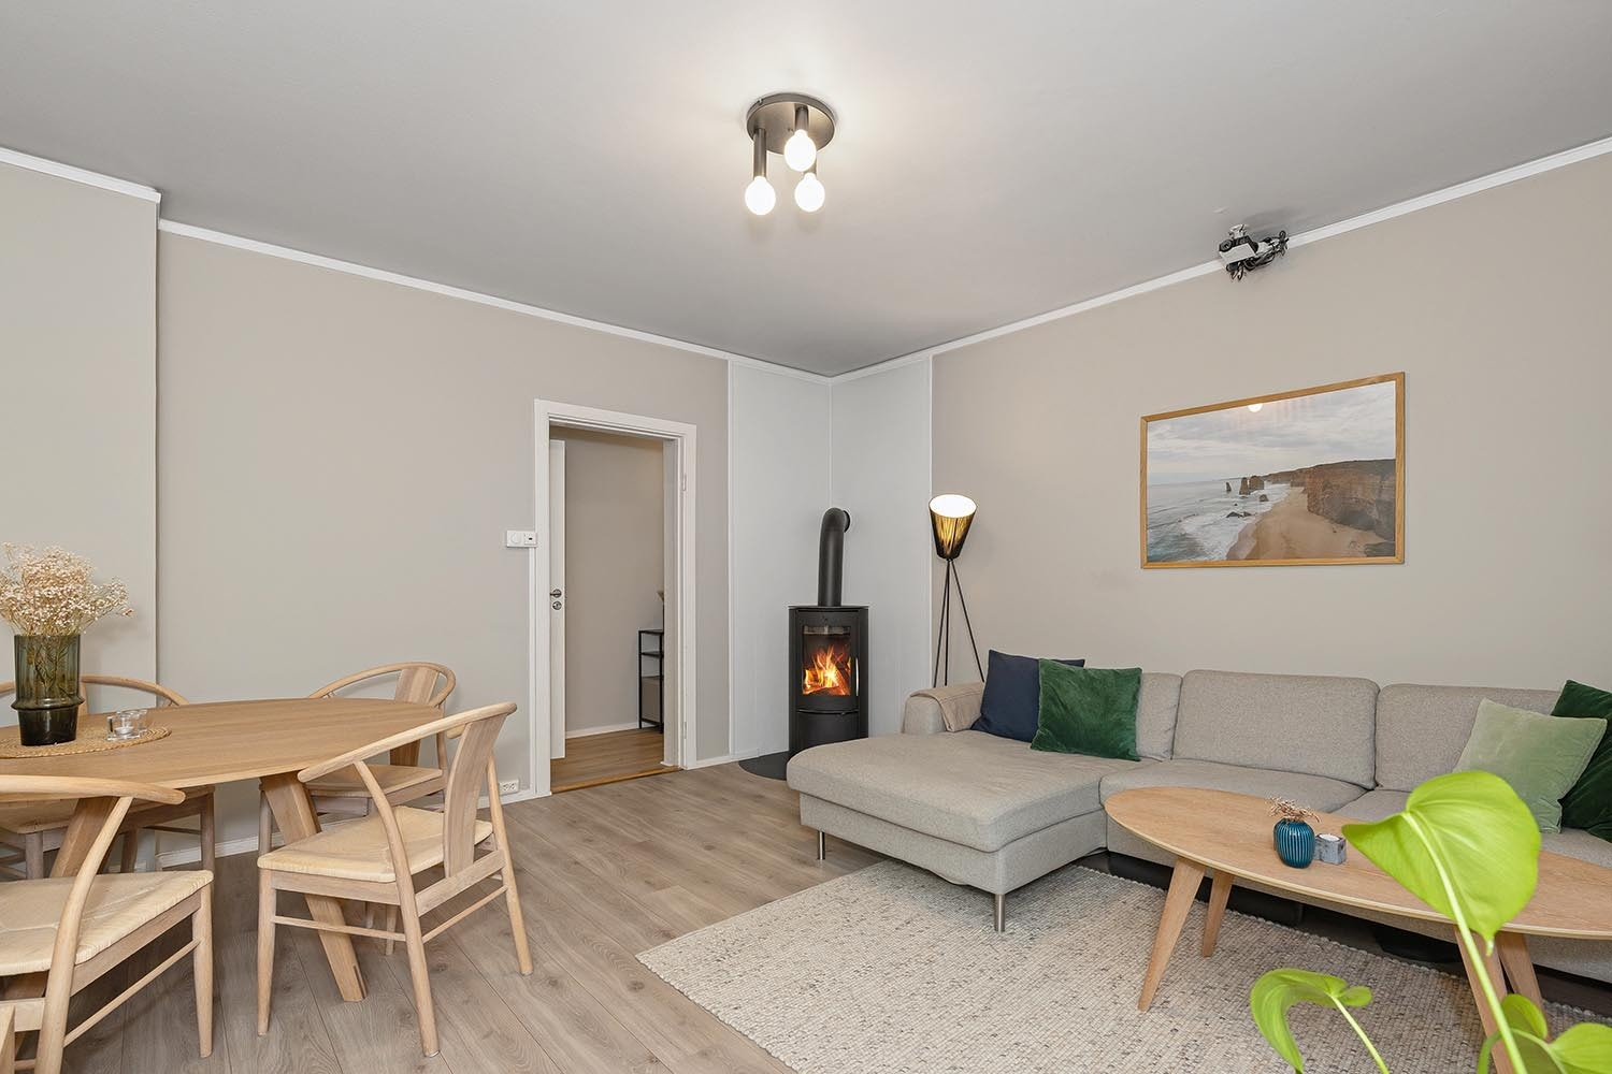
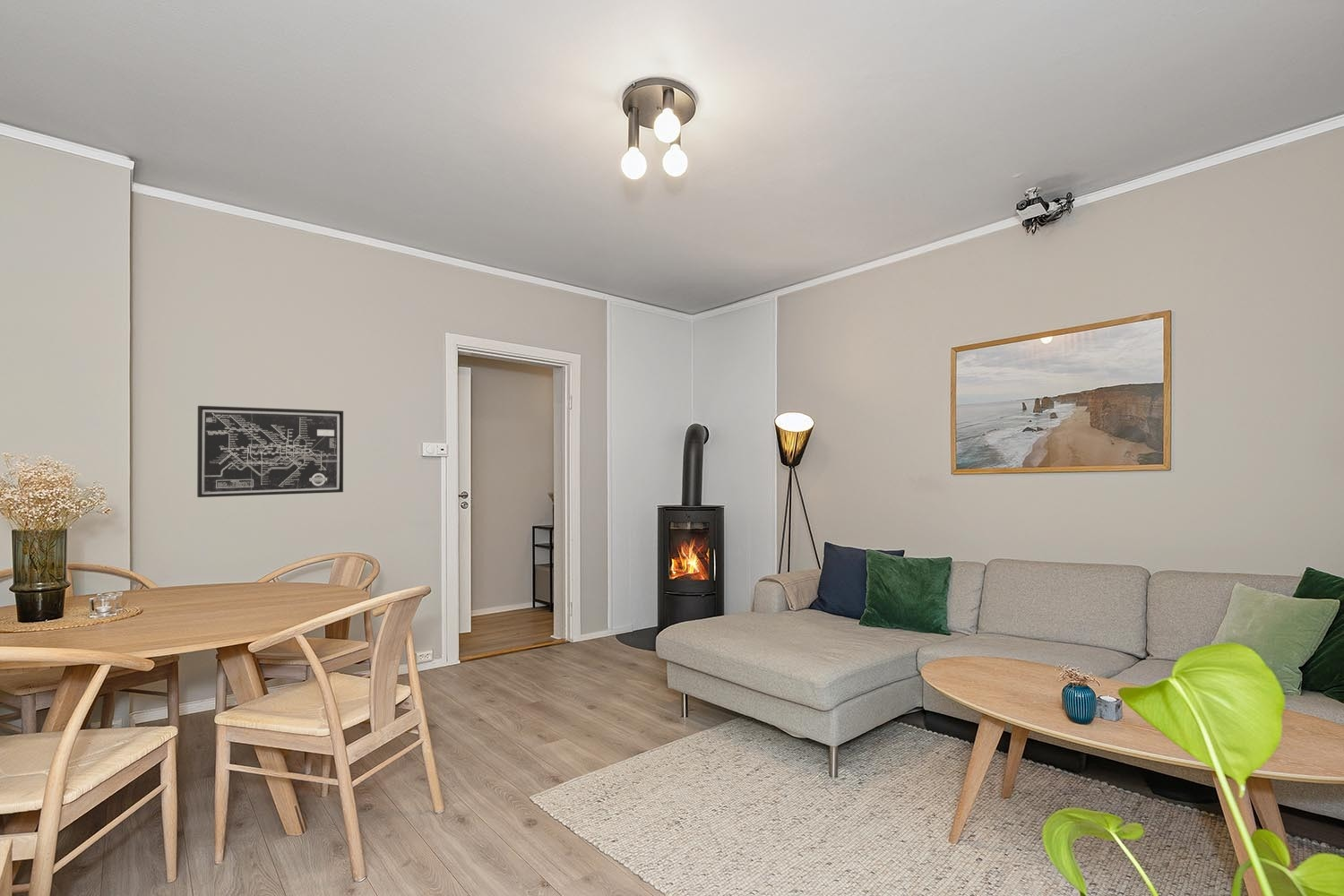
+ wall art (274, 451)
